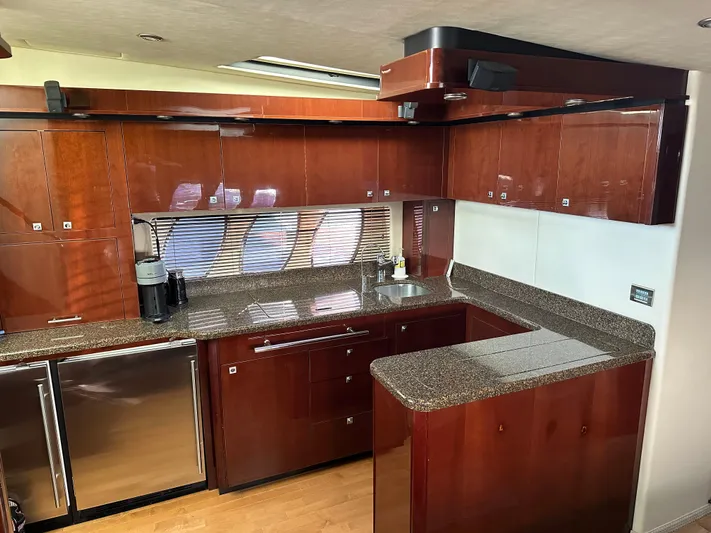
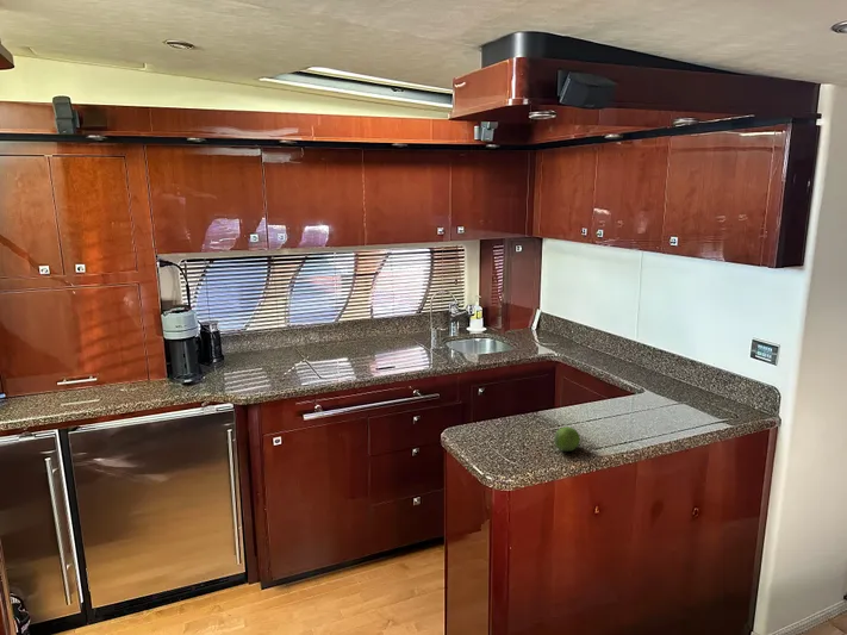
+ fruit (566, 437)
